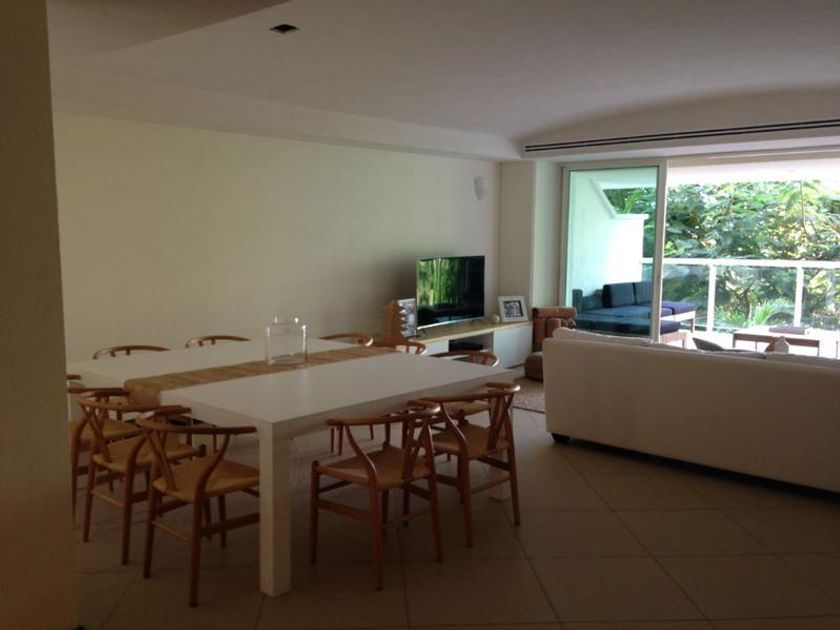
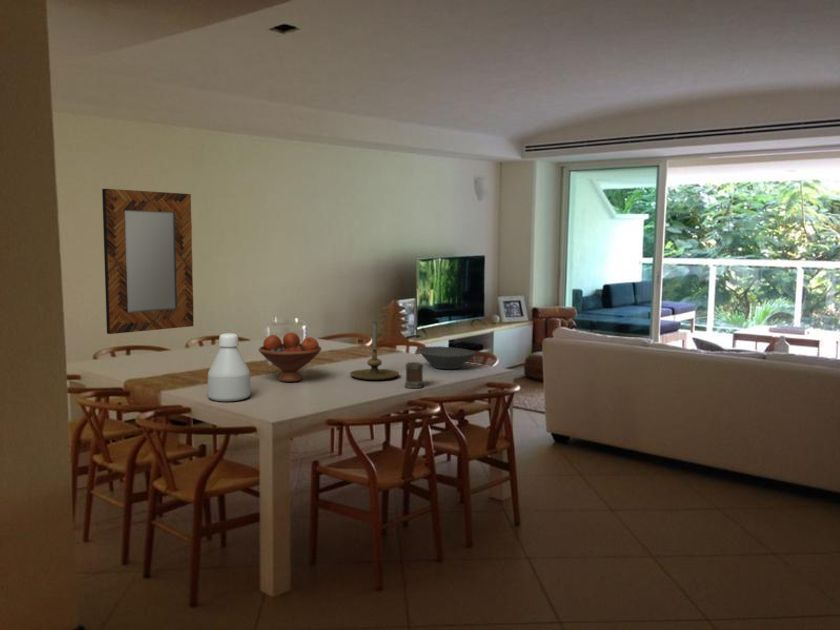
+ bowl (446, 358)
+ mug (415, 374)
+ fruit bowl (290, 357)
+ bottle (228, 365)
+ candle holder (374, 349)
+ home mirror (150, 261)
